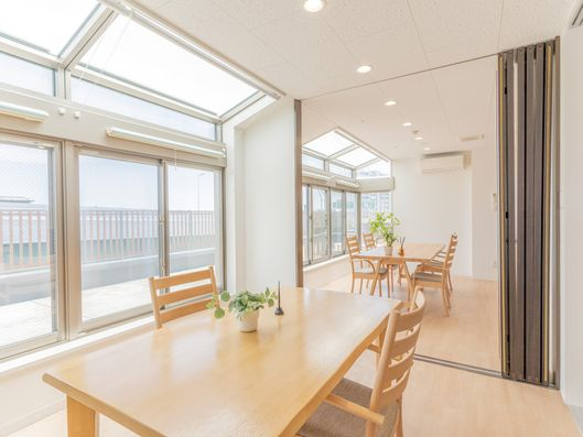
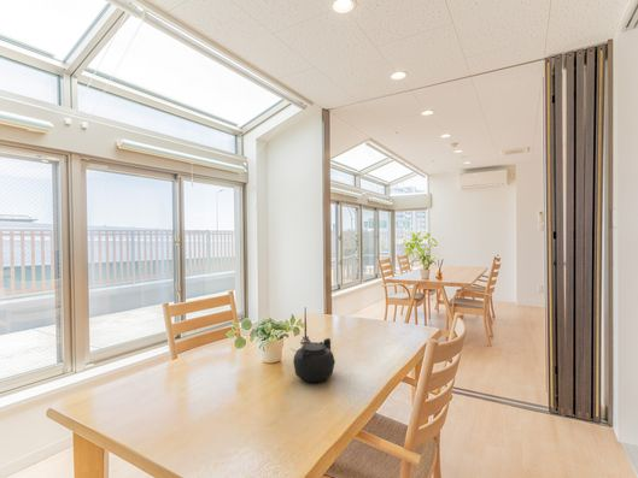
+ teapot (316, 359)
